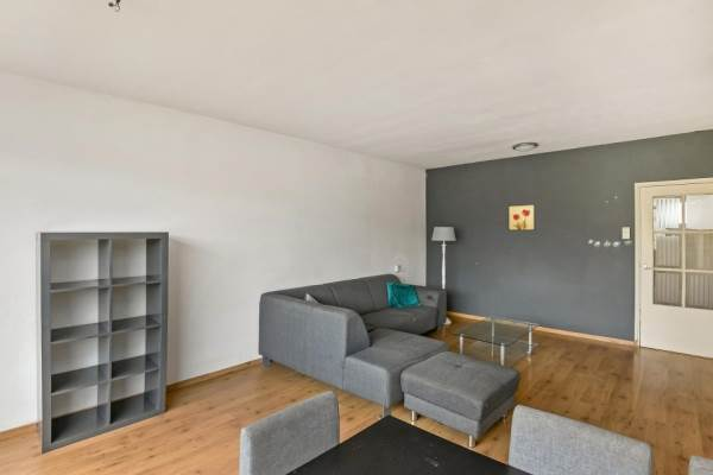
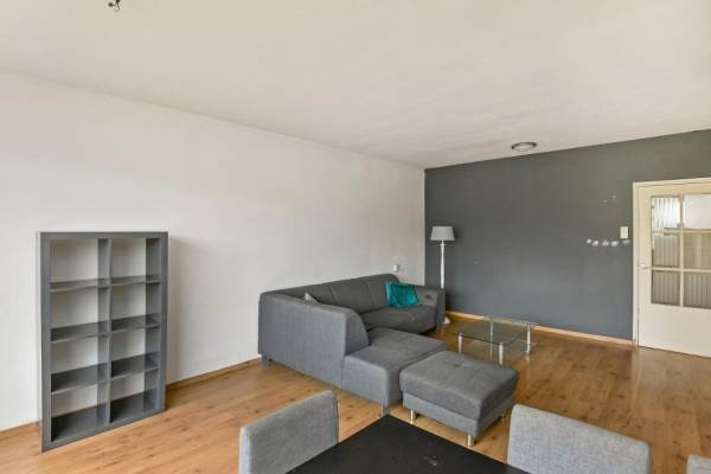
- wall art (520, 217)
